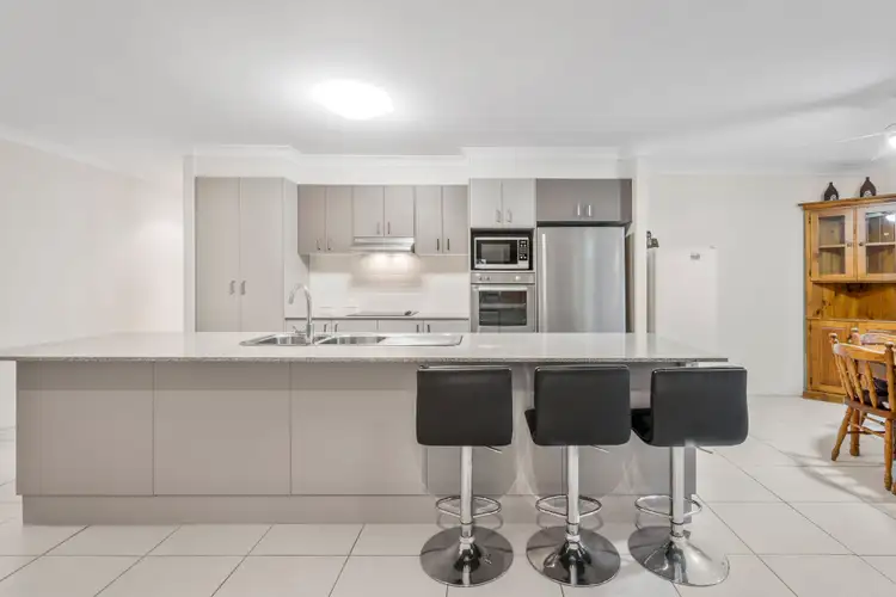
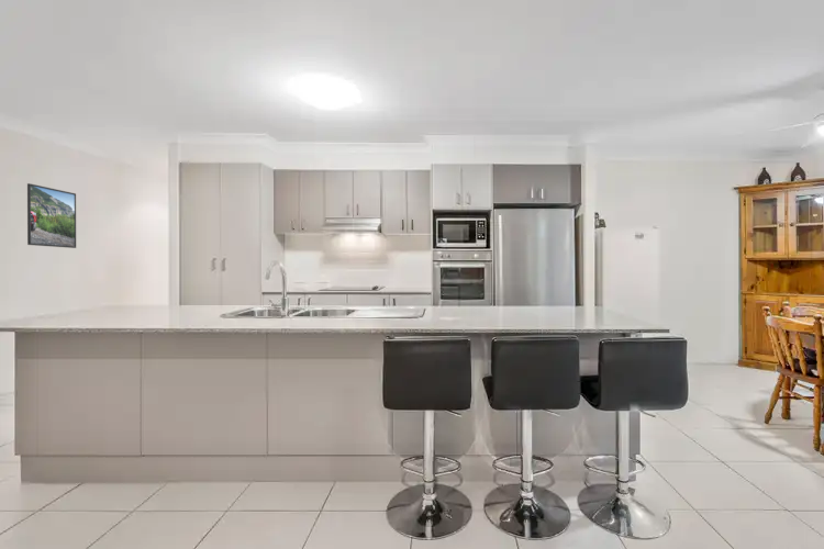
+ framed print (53, 217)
